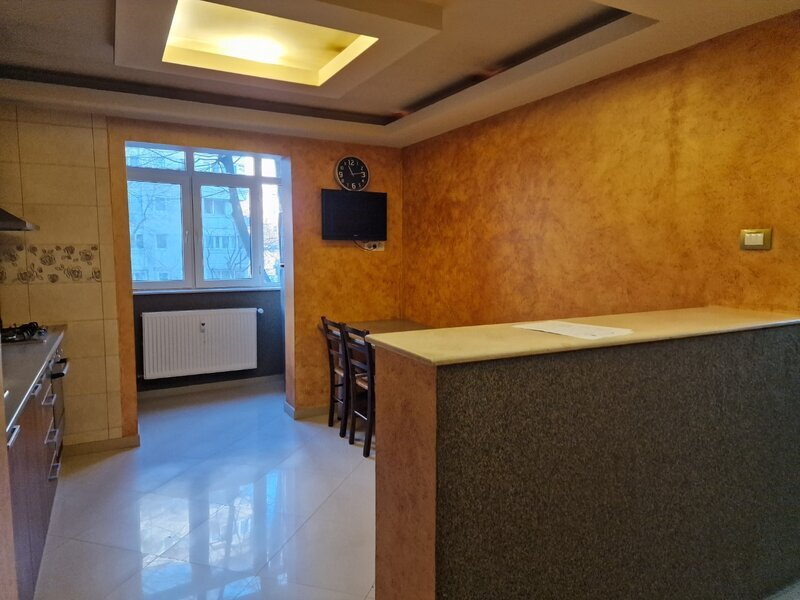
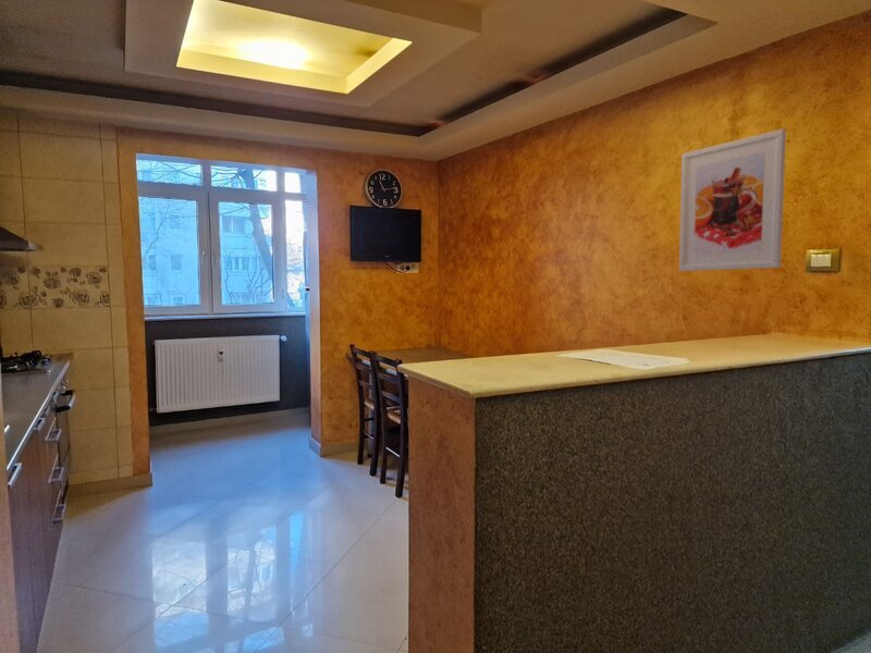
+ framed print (727, 206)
